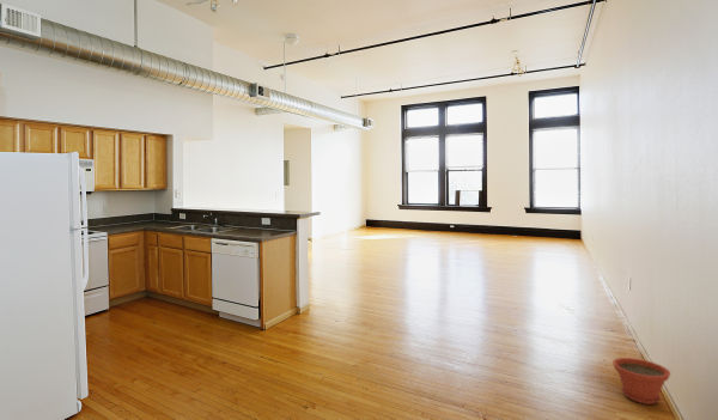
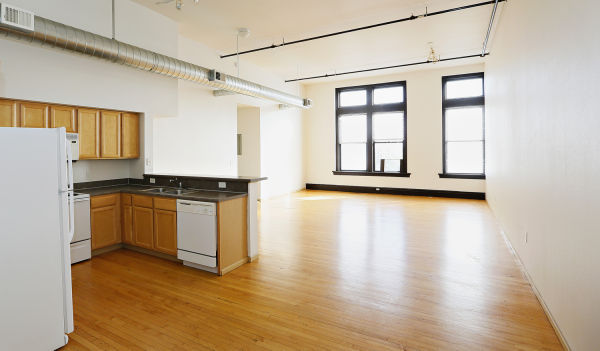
- plant pot (640, 382)
